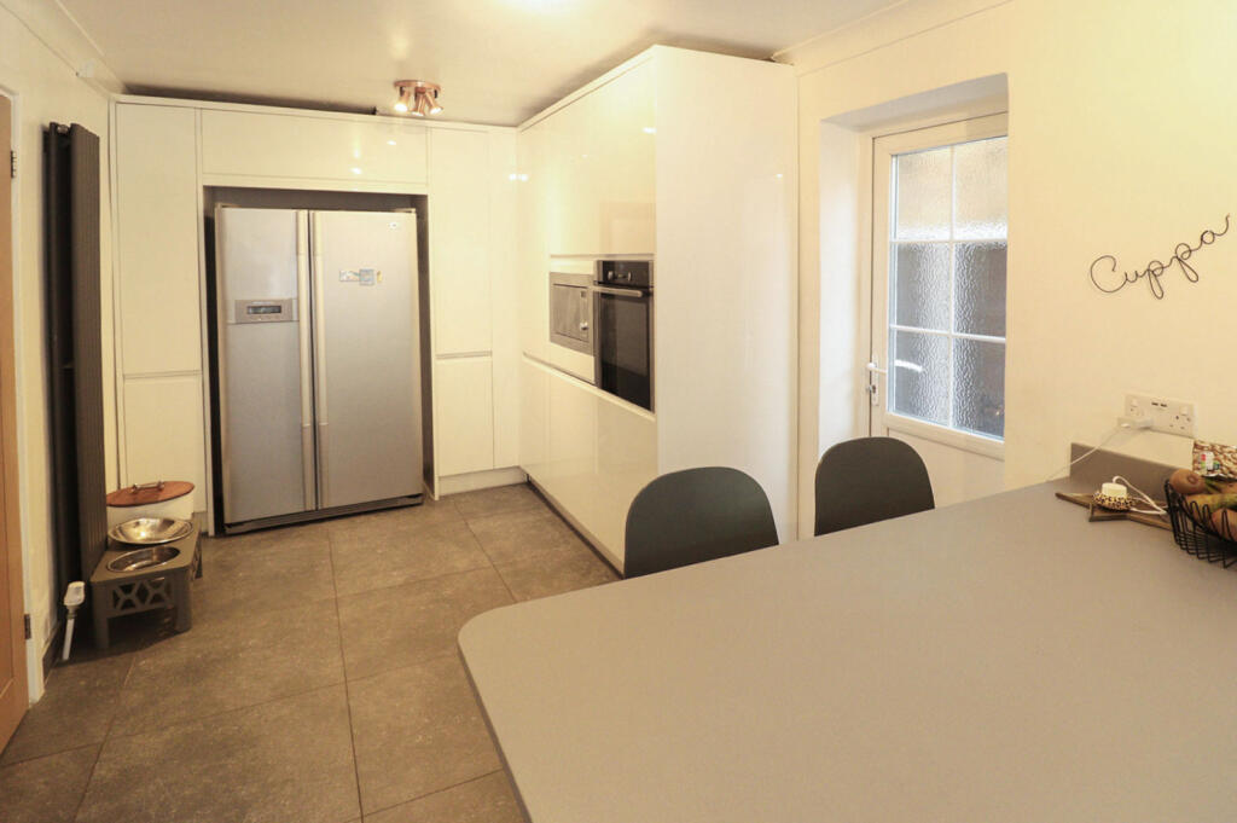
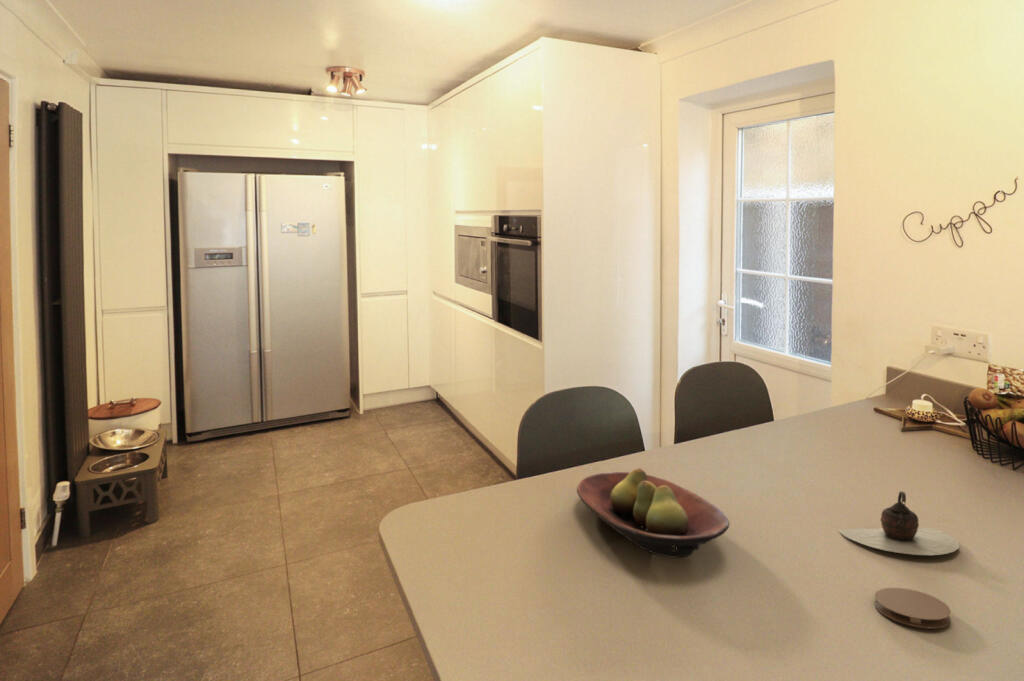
+ teapot (896, 513)
+ coaster (911, 607)
+ fruit bowl (646, 503)
